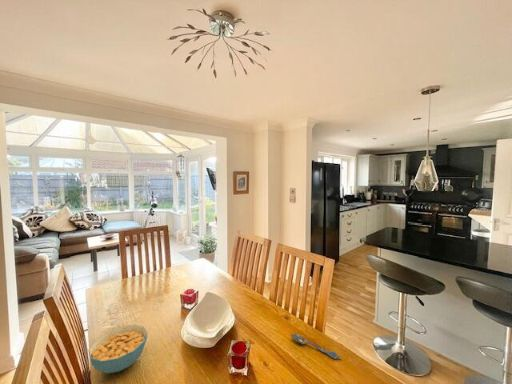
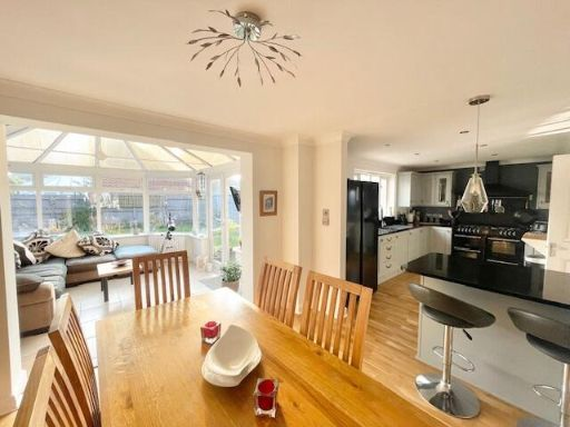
- spoon (314, 345)
- cereal bowl (120, 352)
